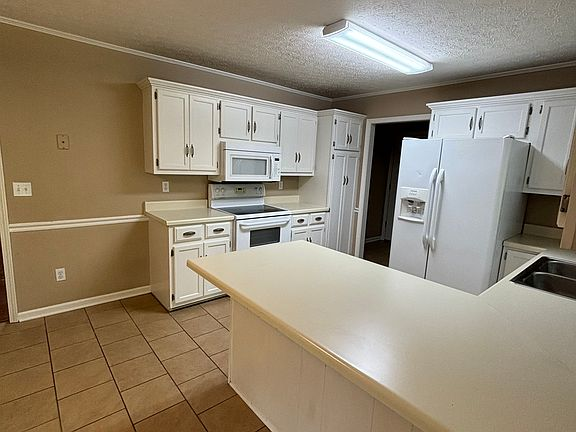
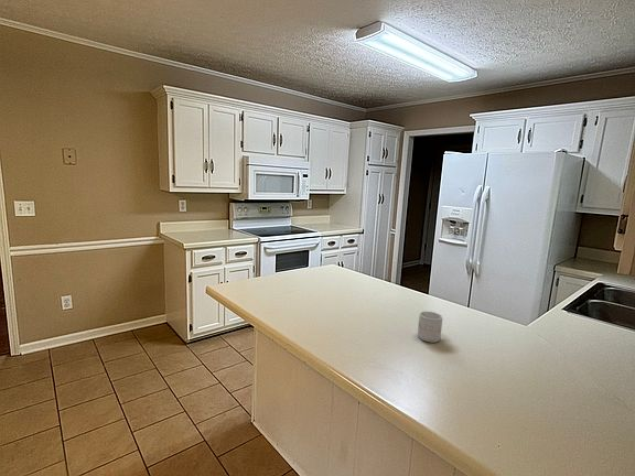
+ mug (431, 324)
